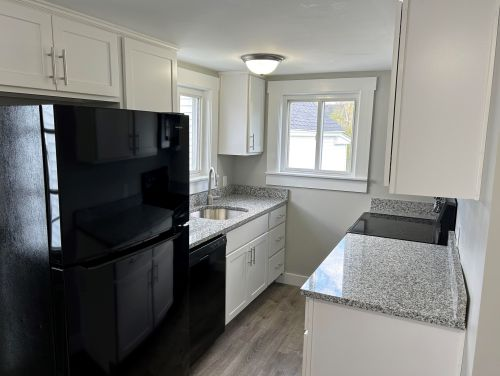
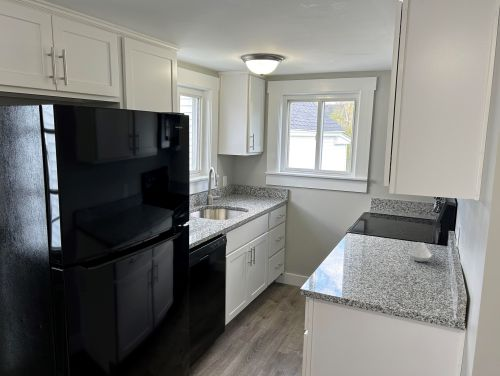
+ spoon rest (420, 251)
